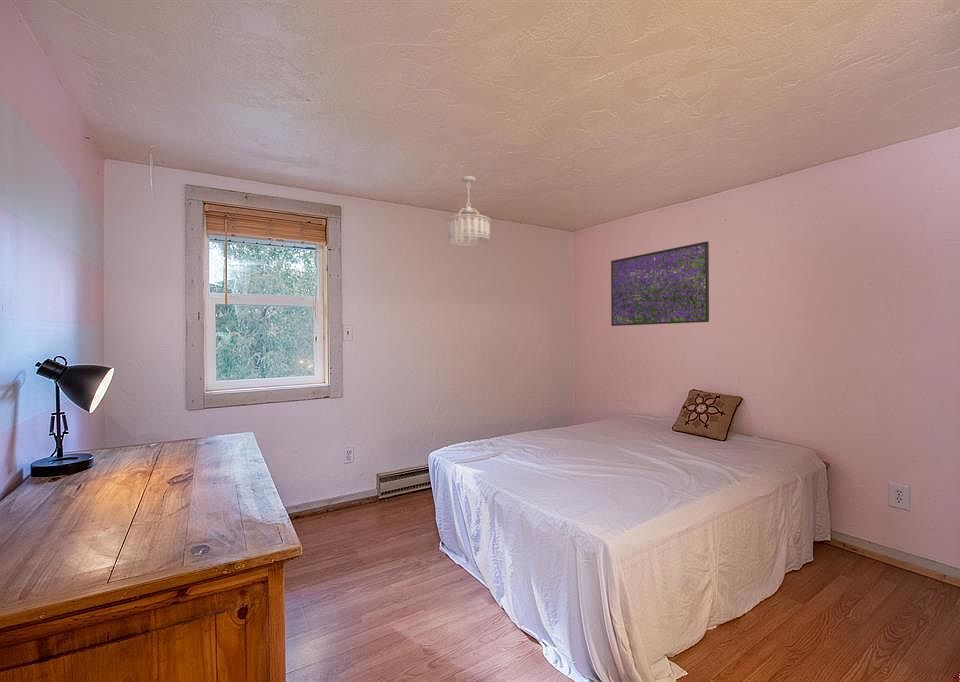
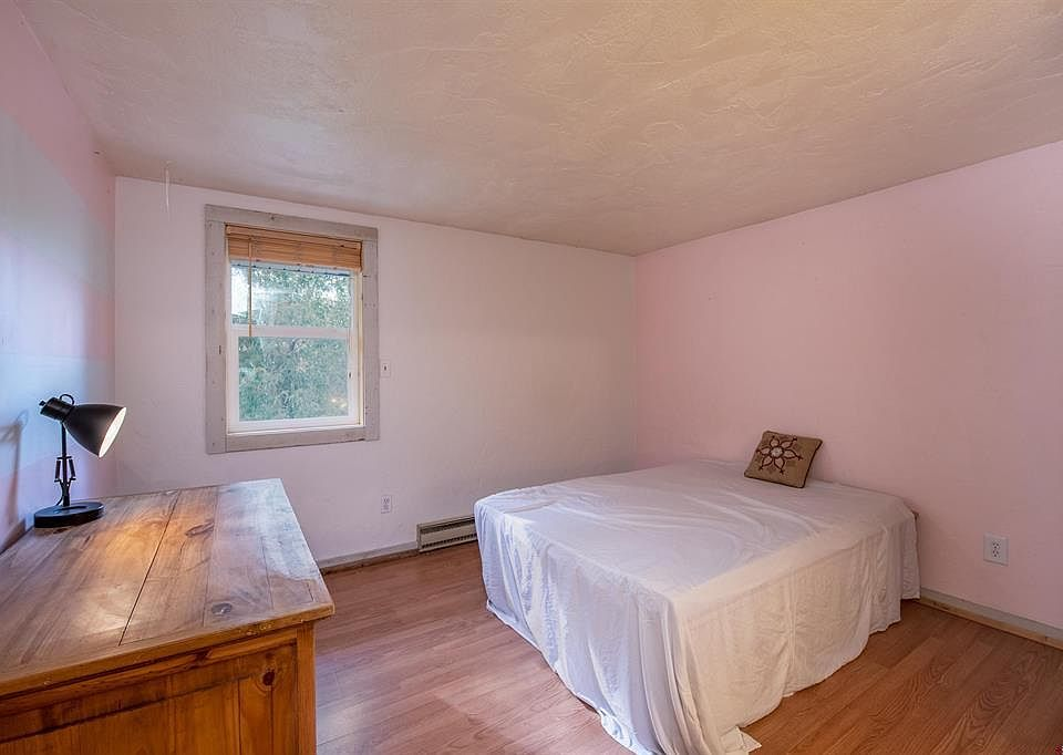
- ceiling light fixture (468, 209)
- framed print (654, 288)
